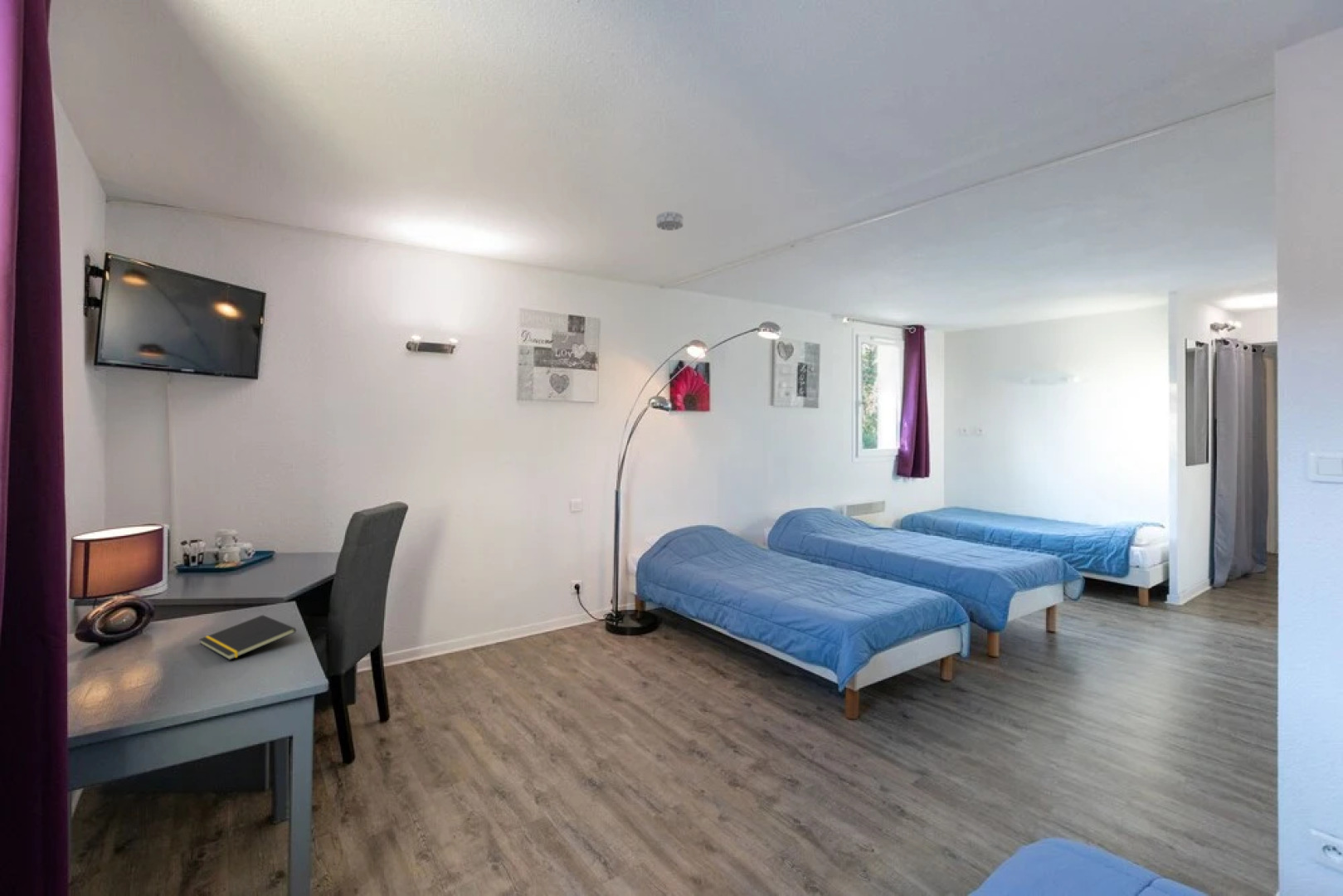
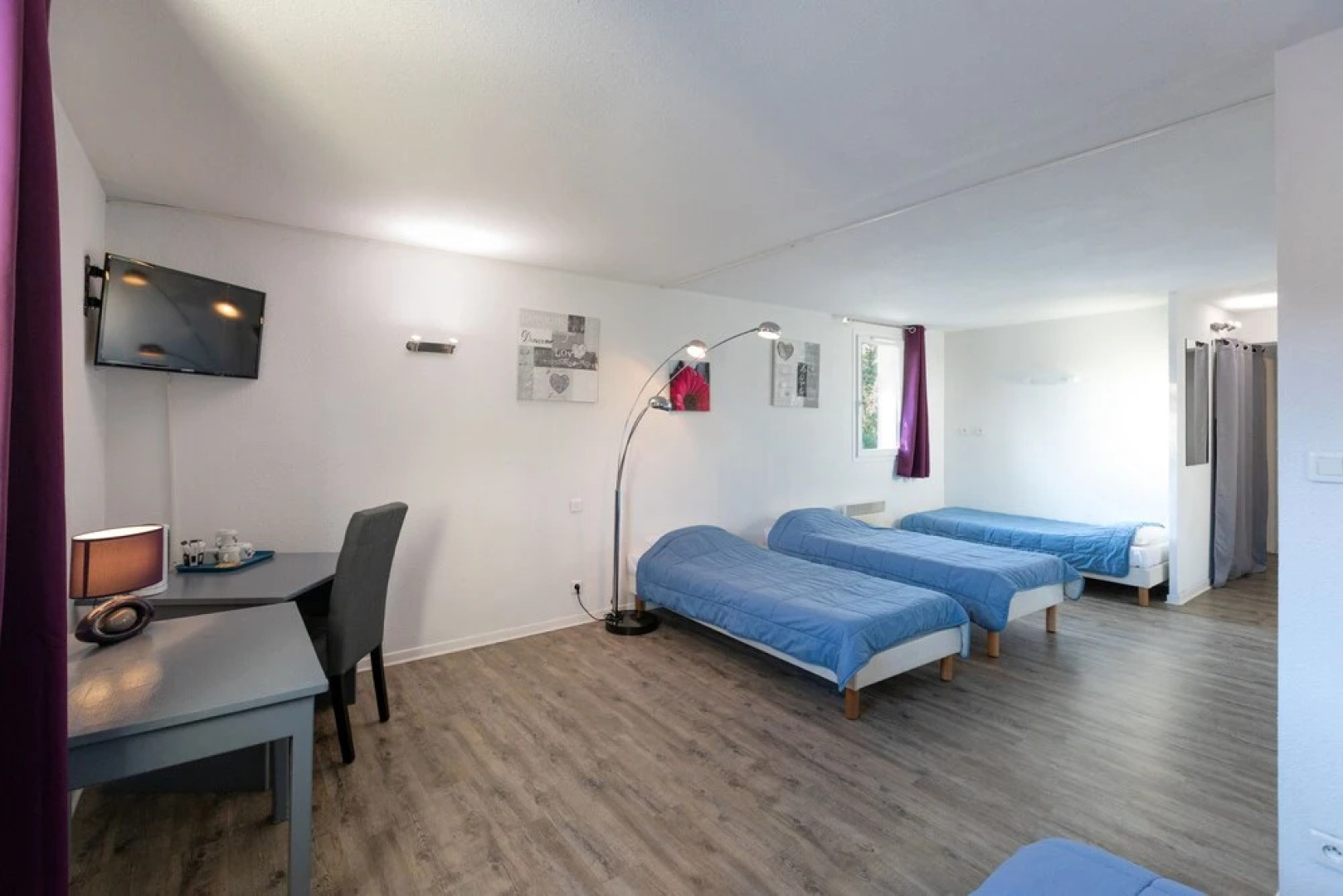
- smoke detector (669, 220)
- notepad (247, 635)
